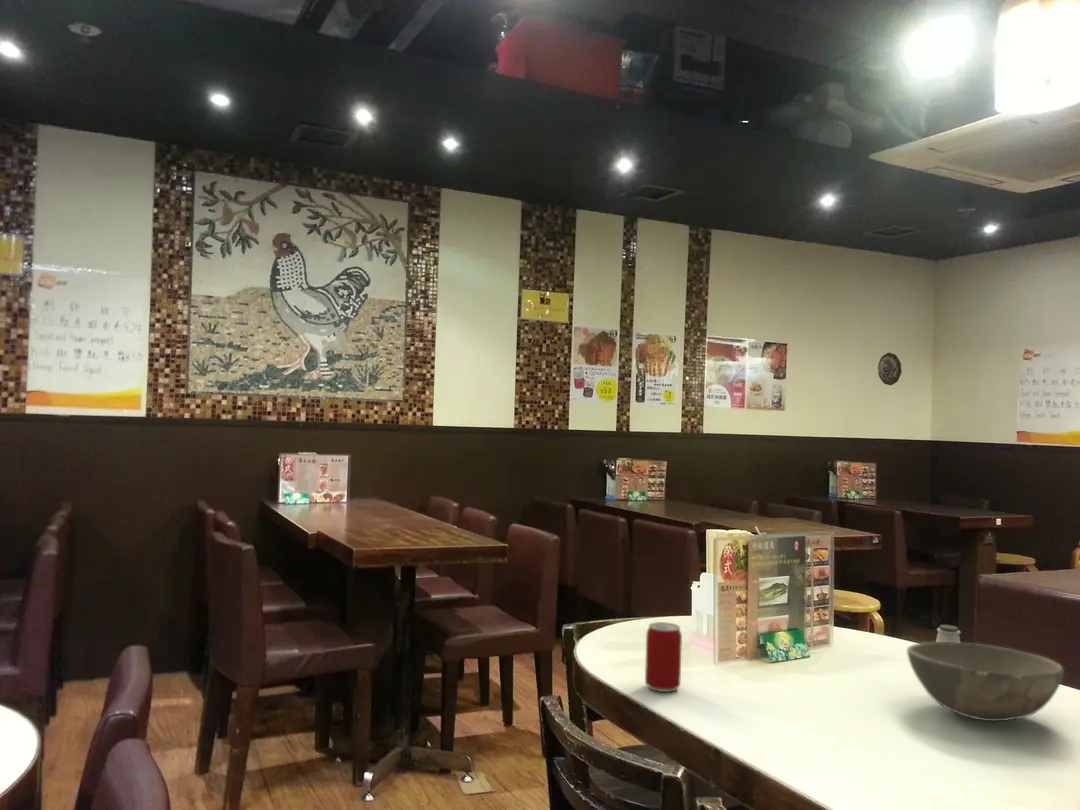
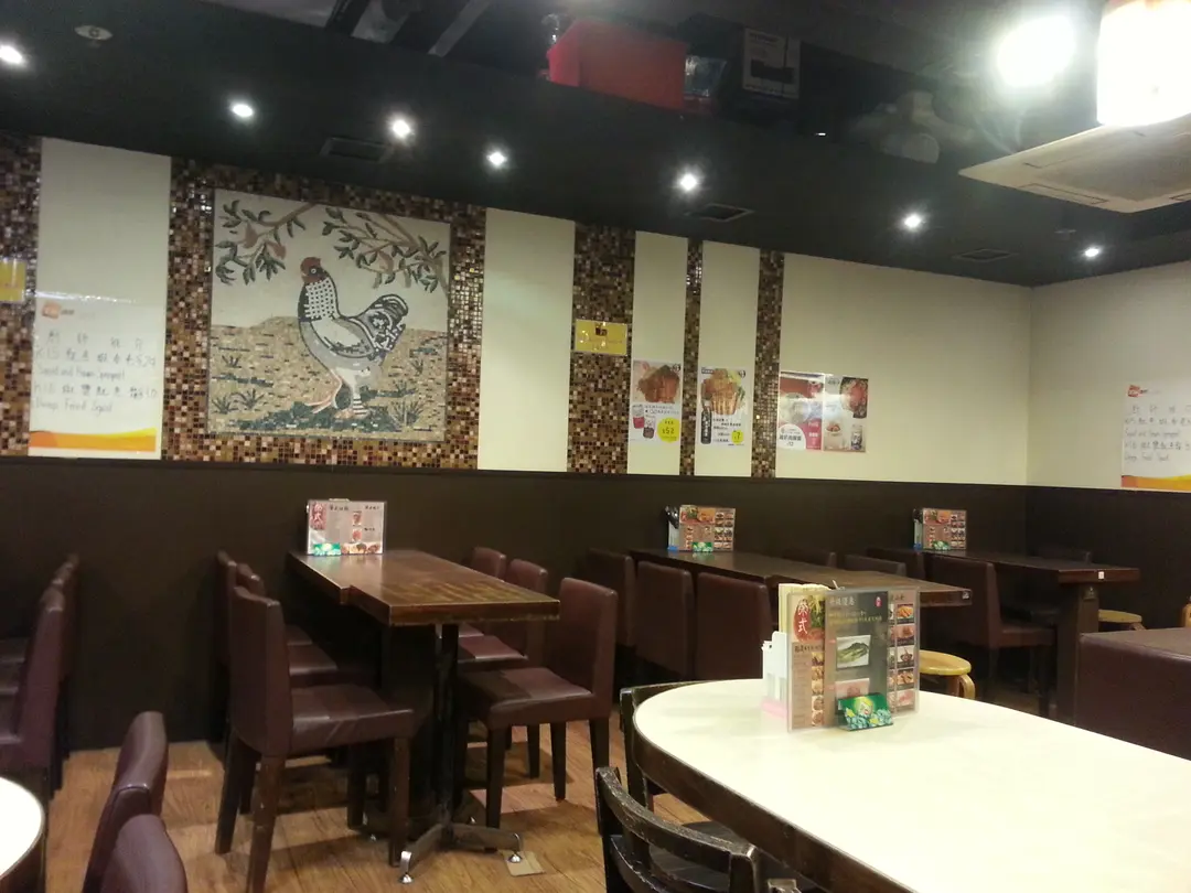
- bowl (981, 683)
- beer can (663, 656)
- saltshaker (948, 641)
- decorative plate (888, 369)
